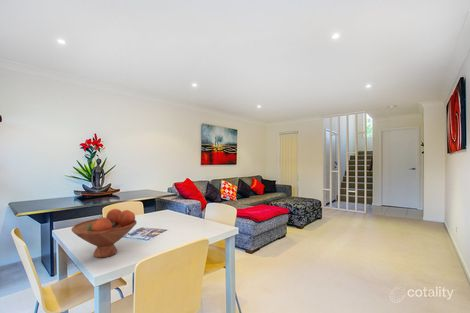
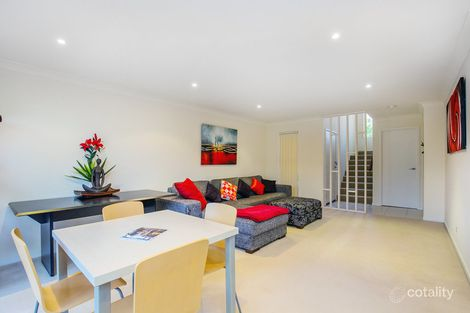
- fruit bowl (105, 232)
